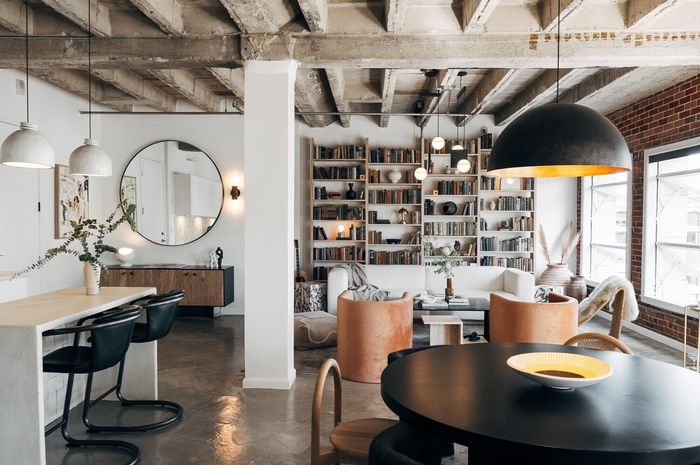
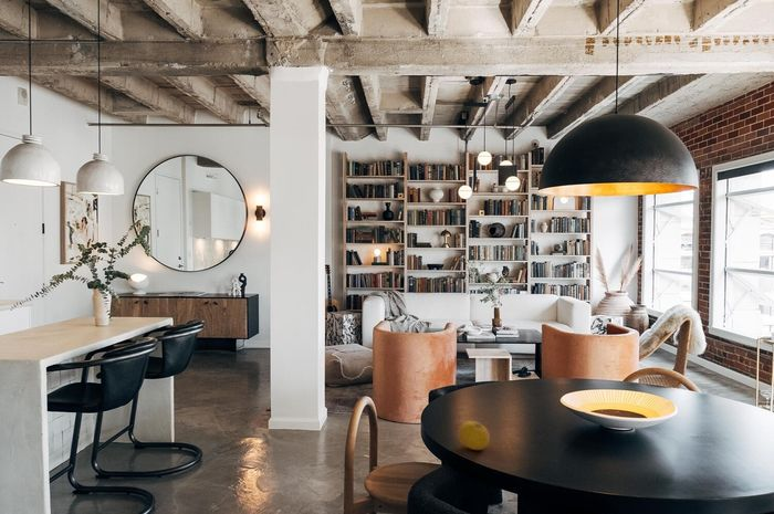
+ fruit (473, 434)
